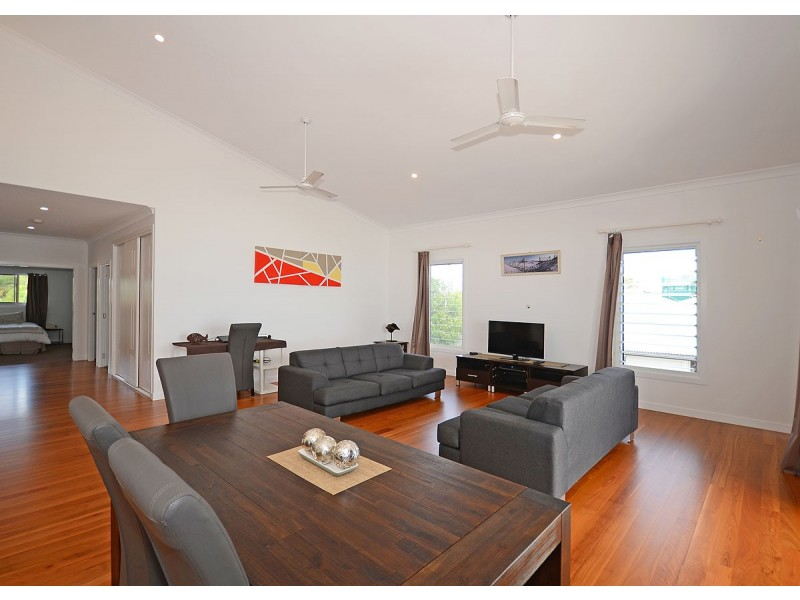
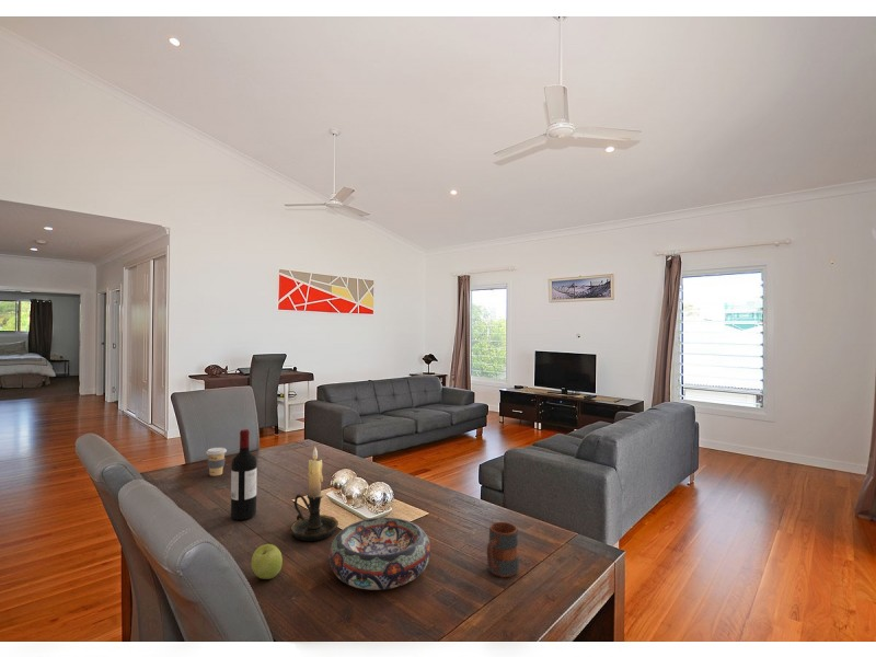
+ wine bottle (243, 473)
+ decorative bowl (380, 551)
+ mug (499, 551)
+ coffee cup (216, 461)
+ apple (266, 562)
+ candle holder (310, 486)
